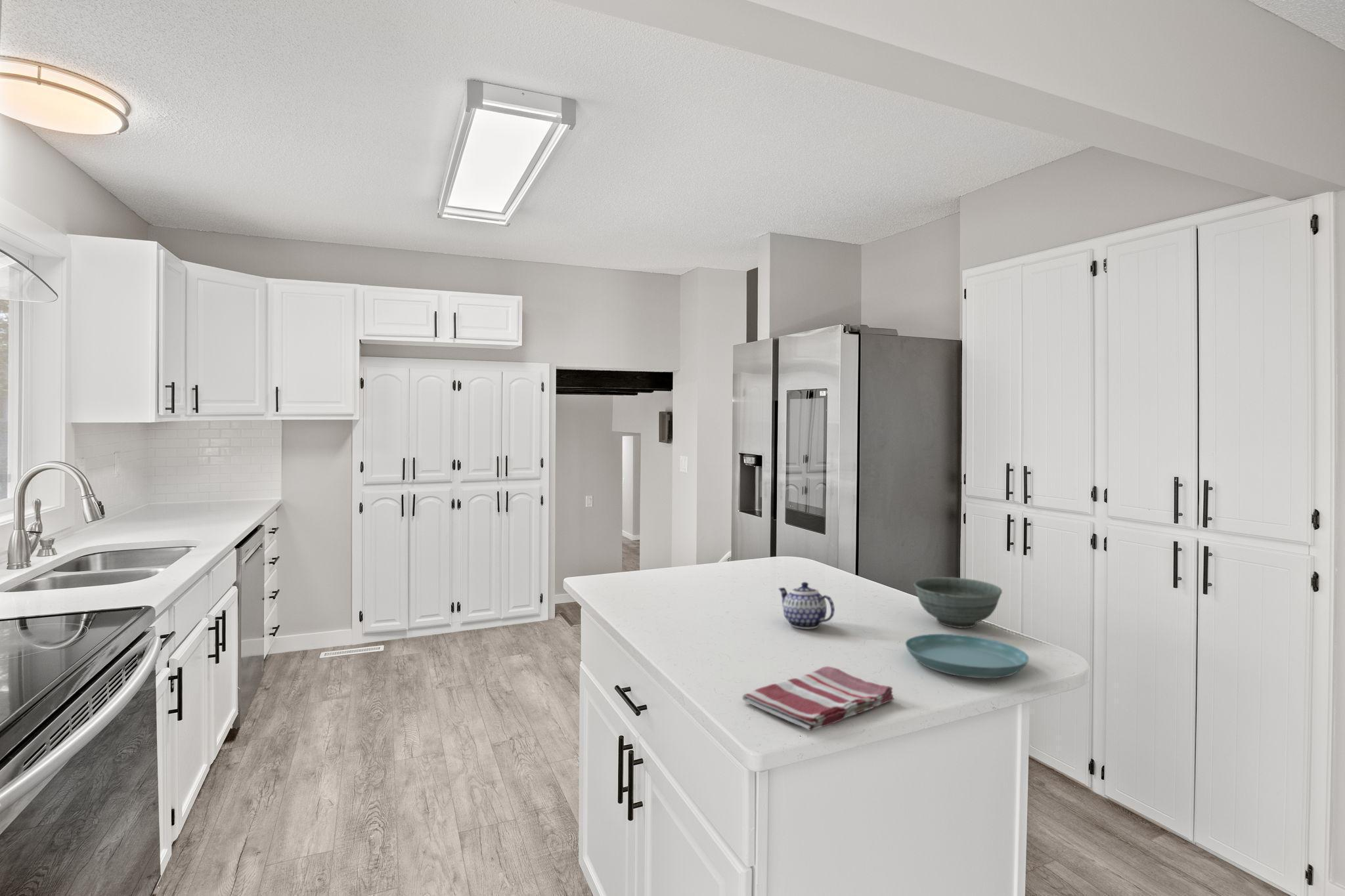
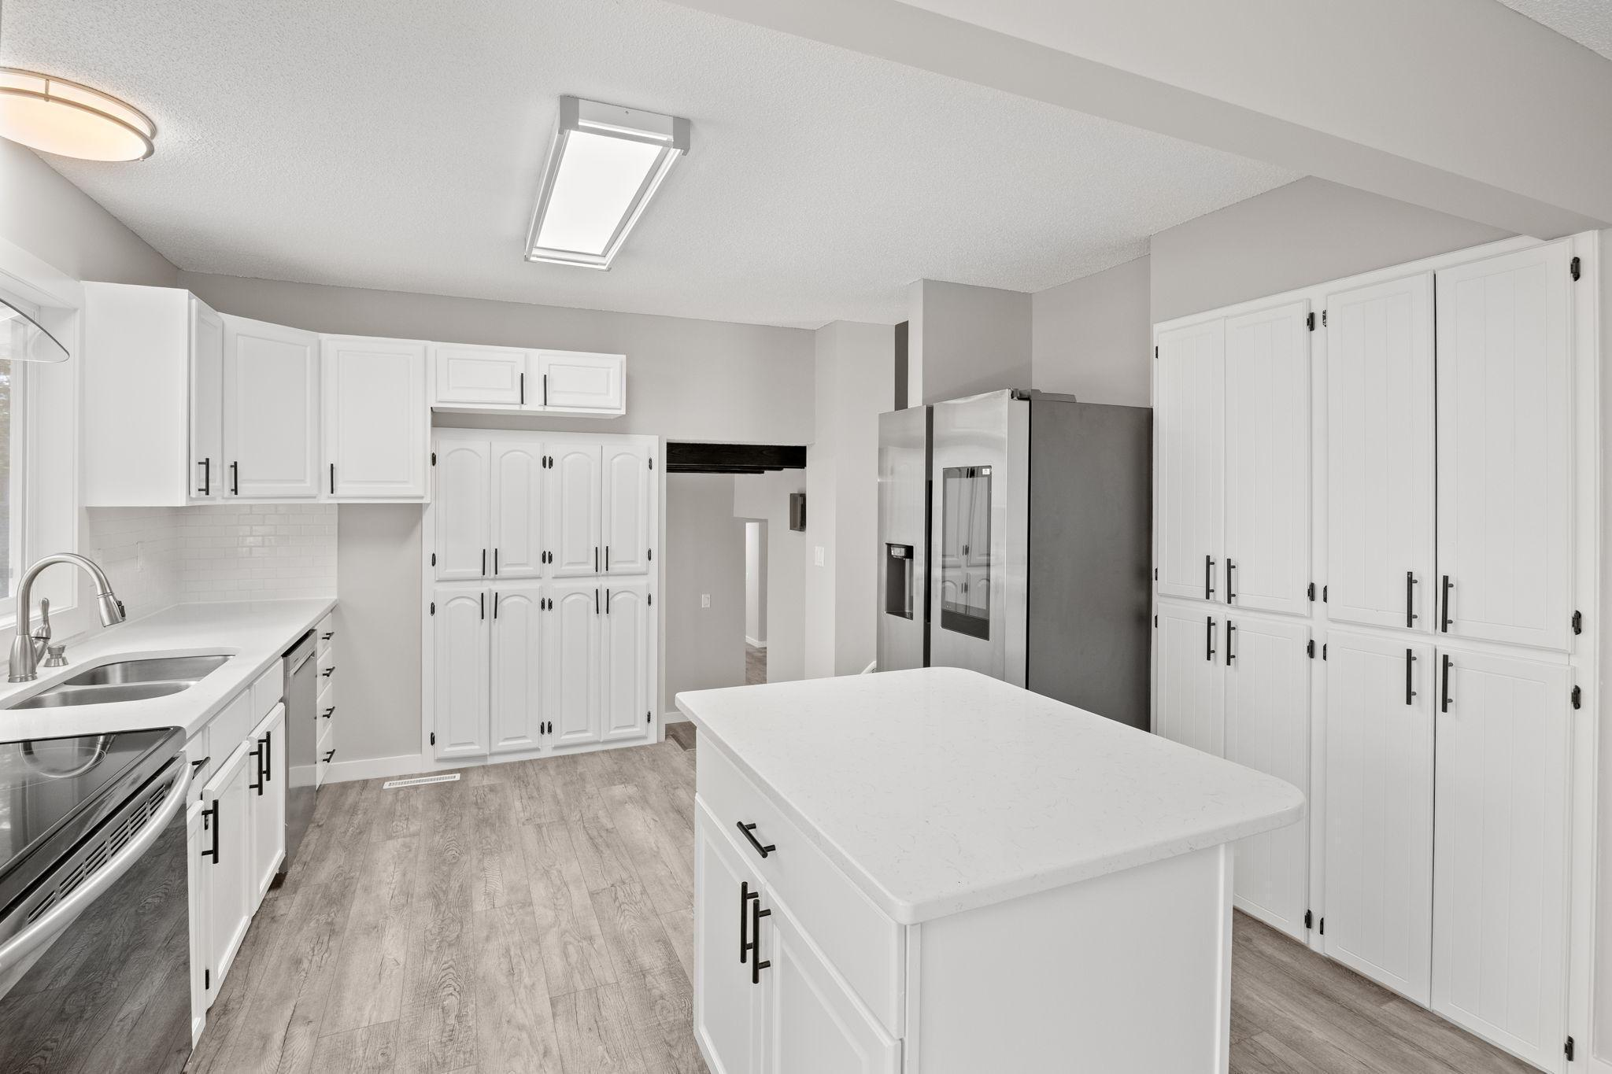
- saucer (965, 656)
- bowl (956, 604)
- teapot (805, 603)
- dish towel (818, 694)
